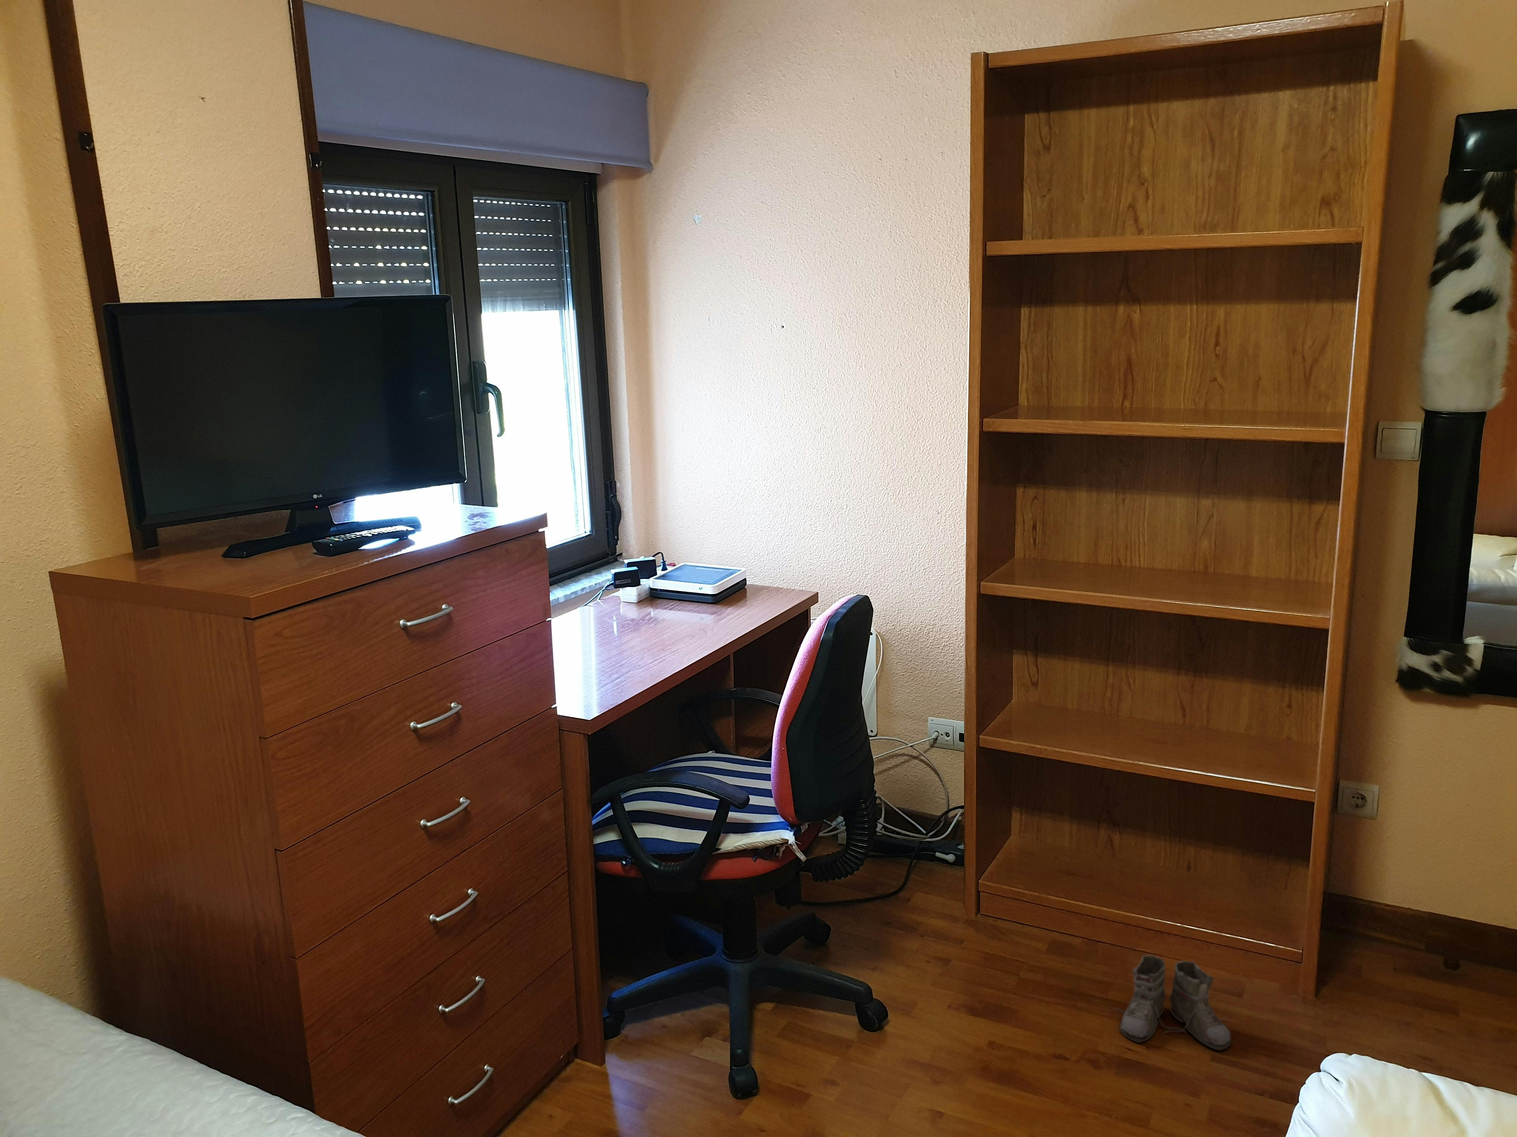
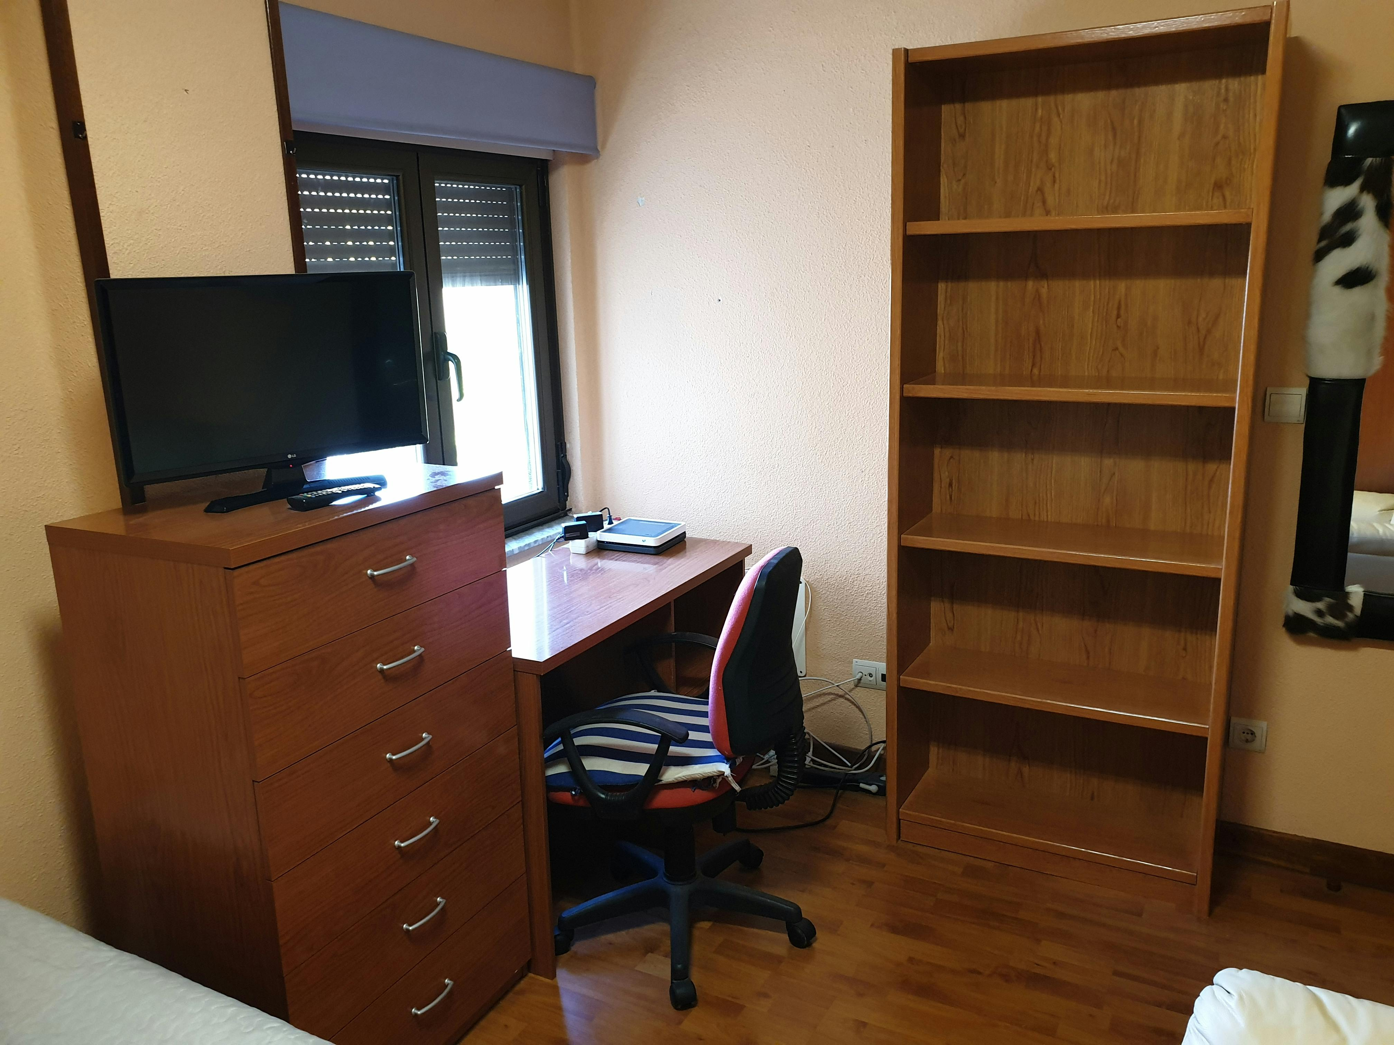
- boots (1169, 1000)
